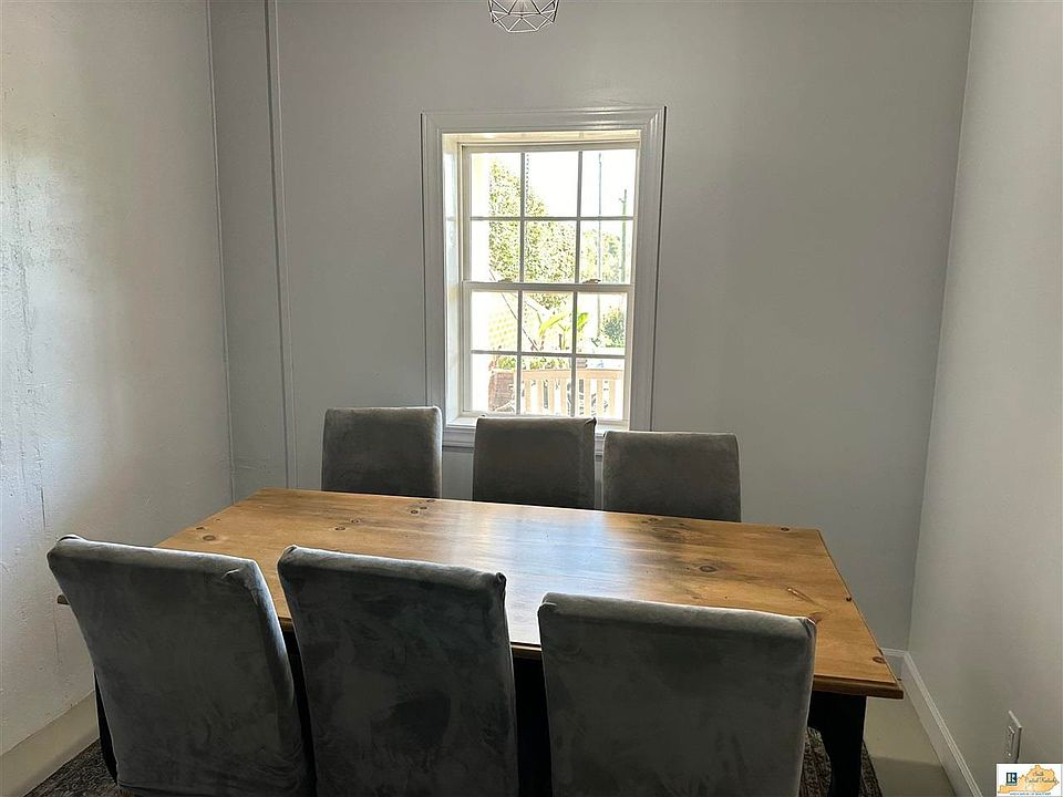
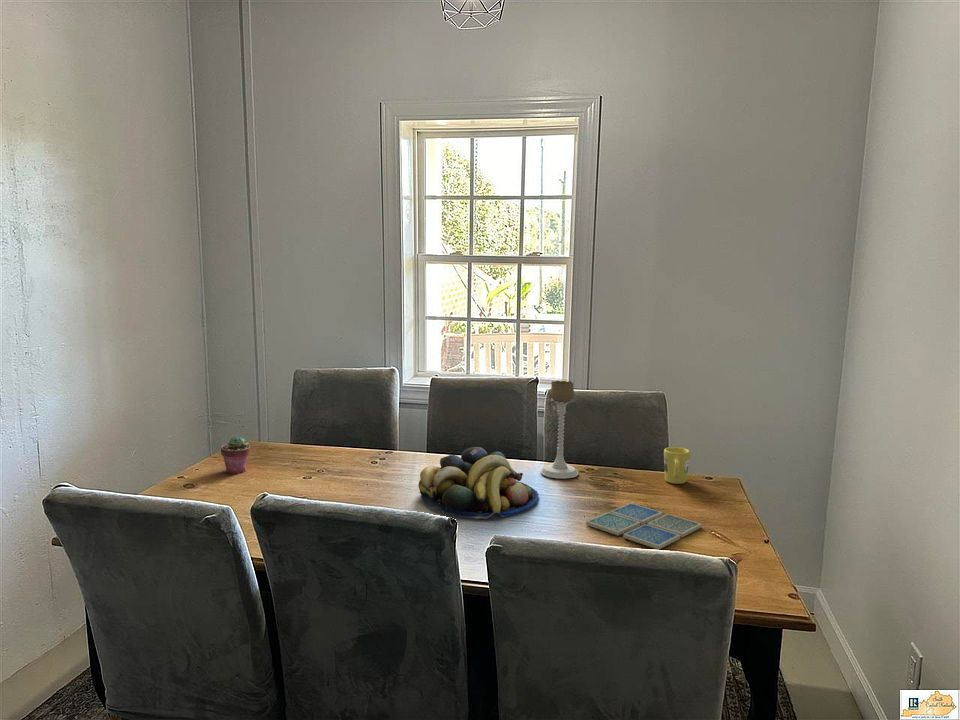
+ fruit bowl (480, 475)
+ drink coaster (644, 524)
+ candle holder (560, 428)
+ potted succulent (235, 453)
+ mug (676, 467)
